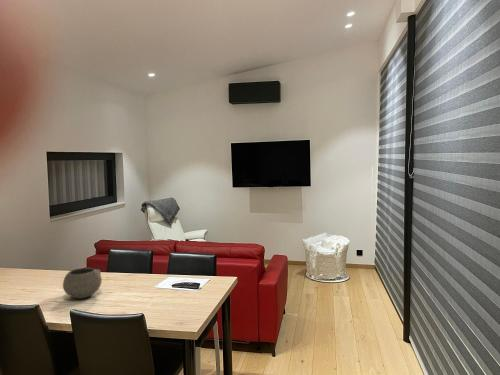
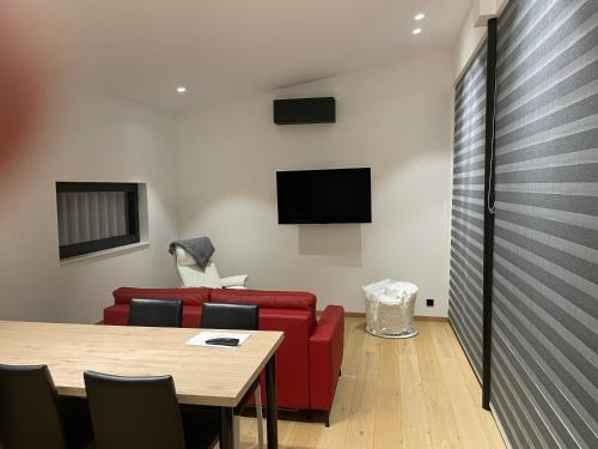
- bowl (82, 283)
